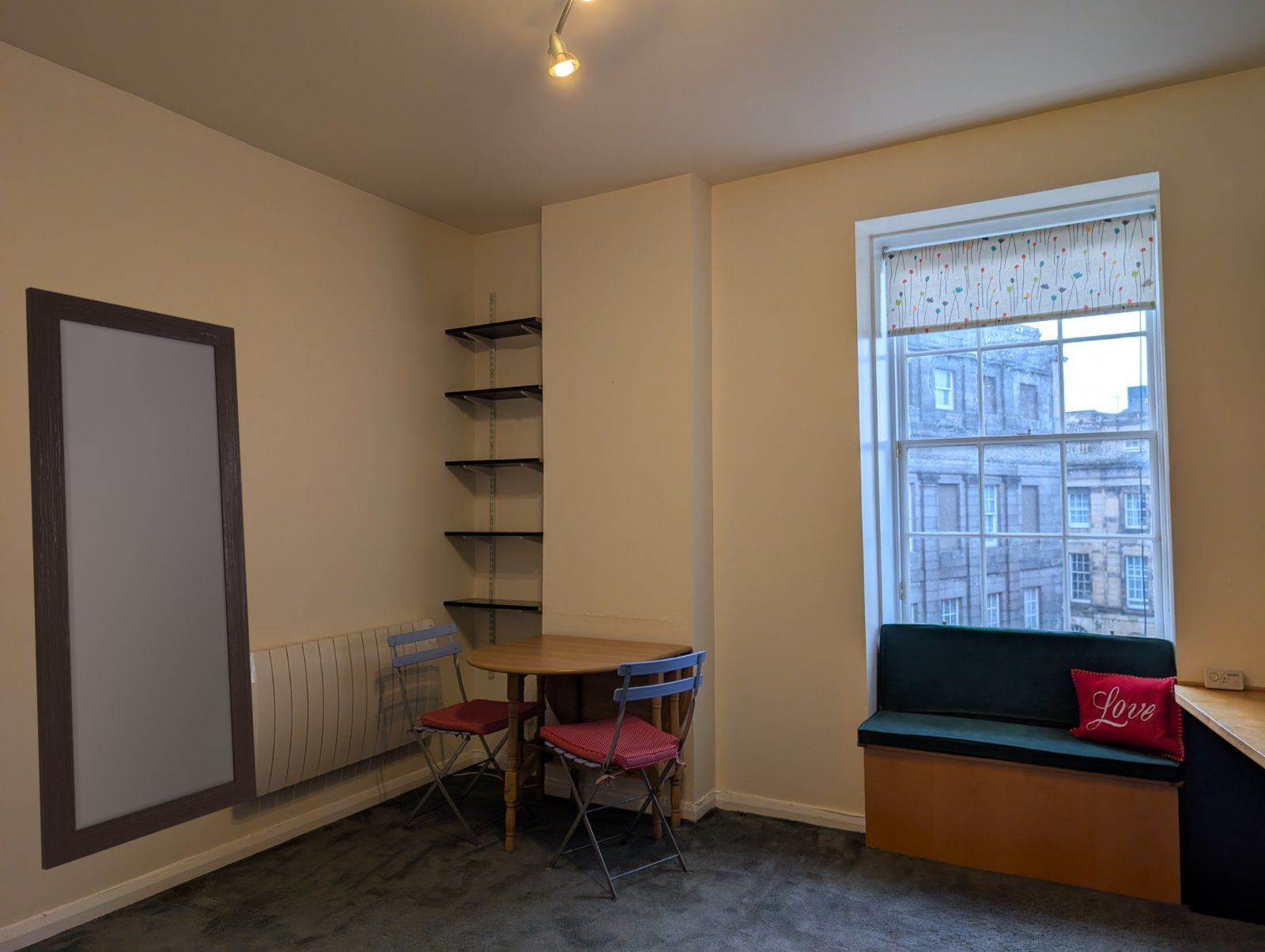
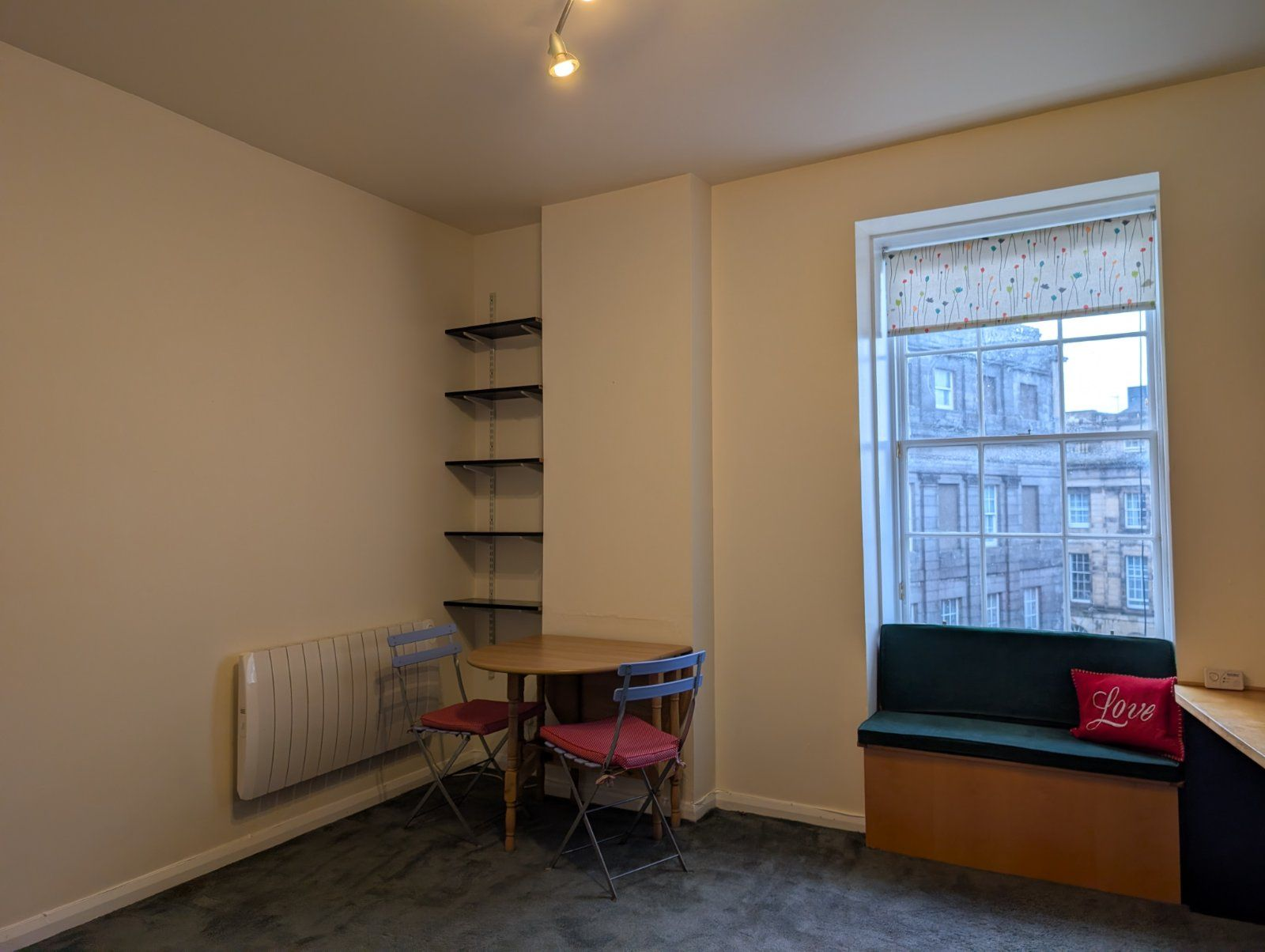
- home mirror (150, 563)
